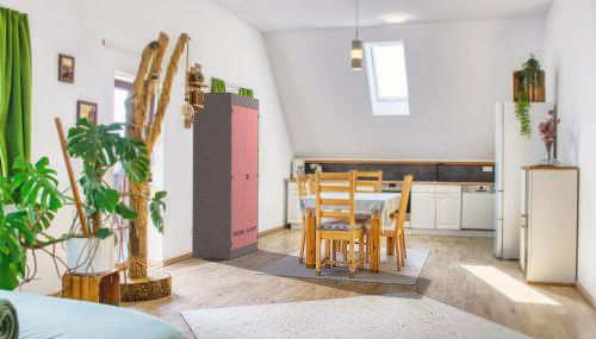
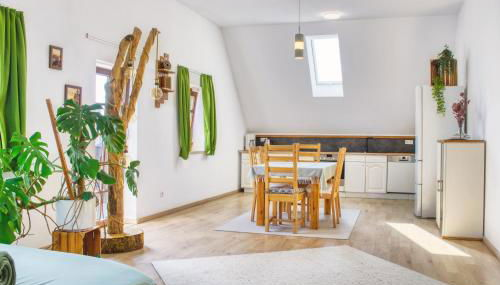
- storage cabinet (228, 175)
